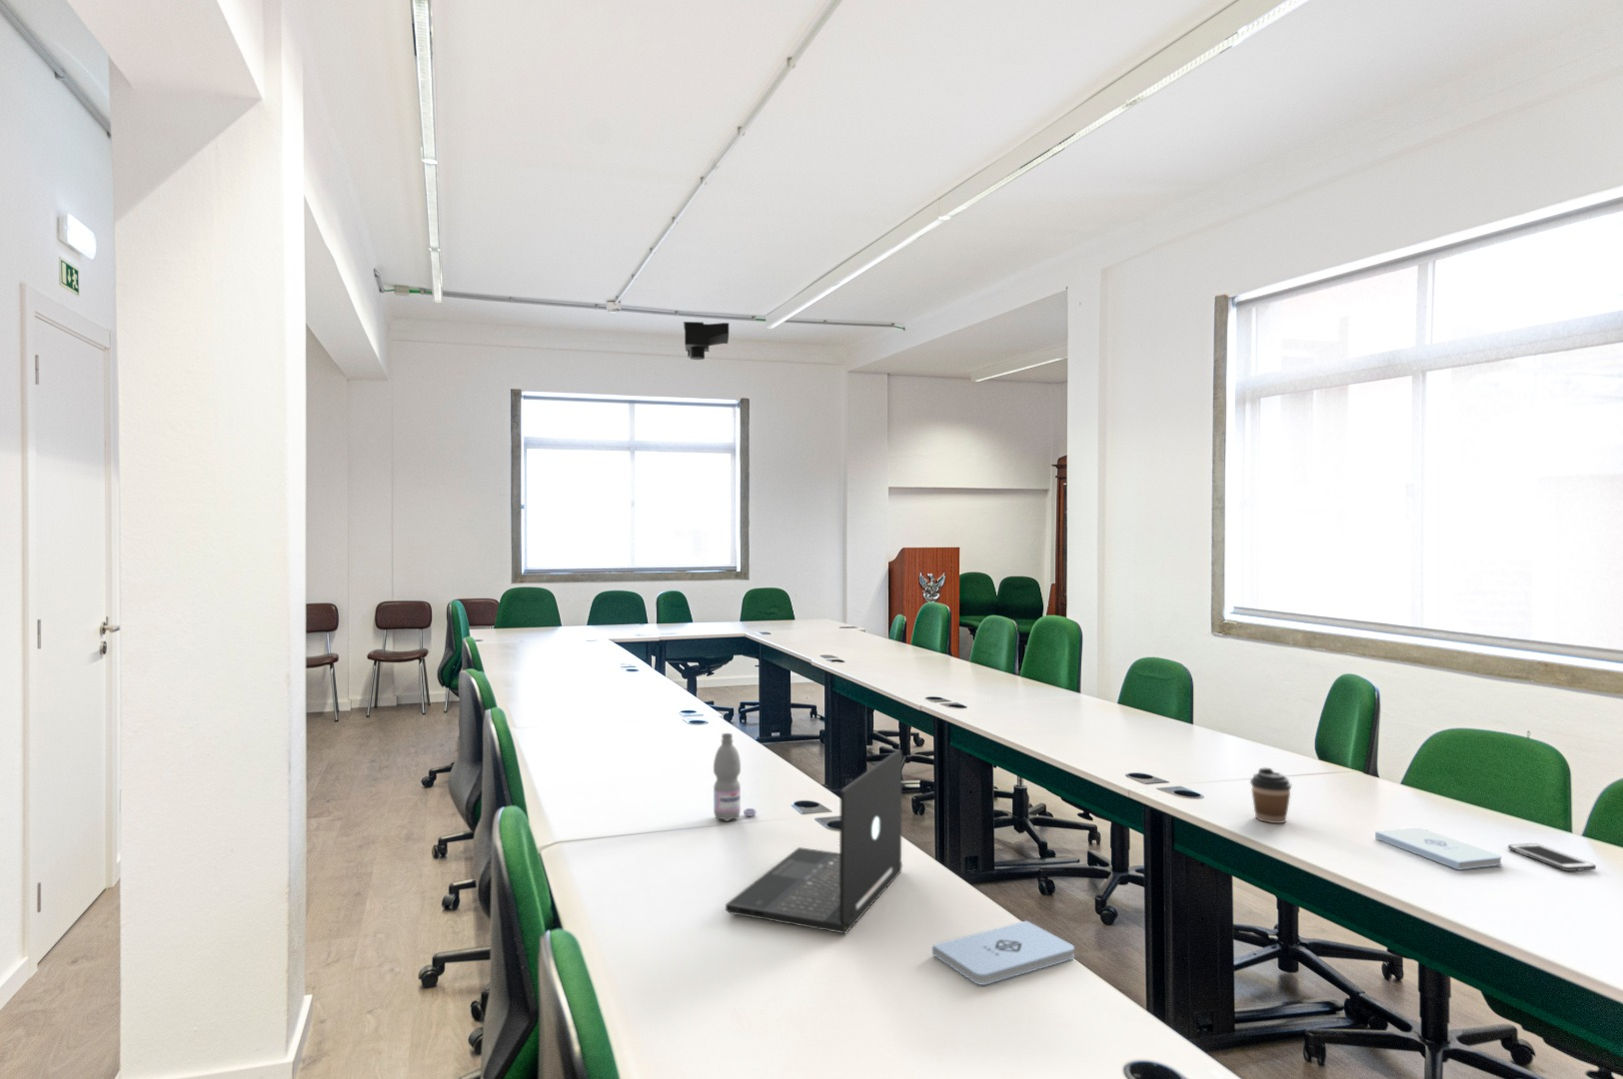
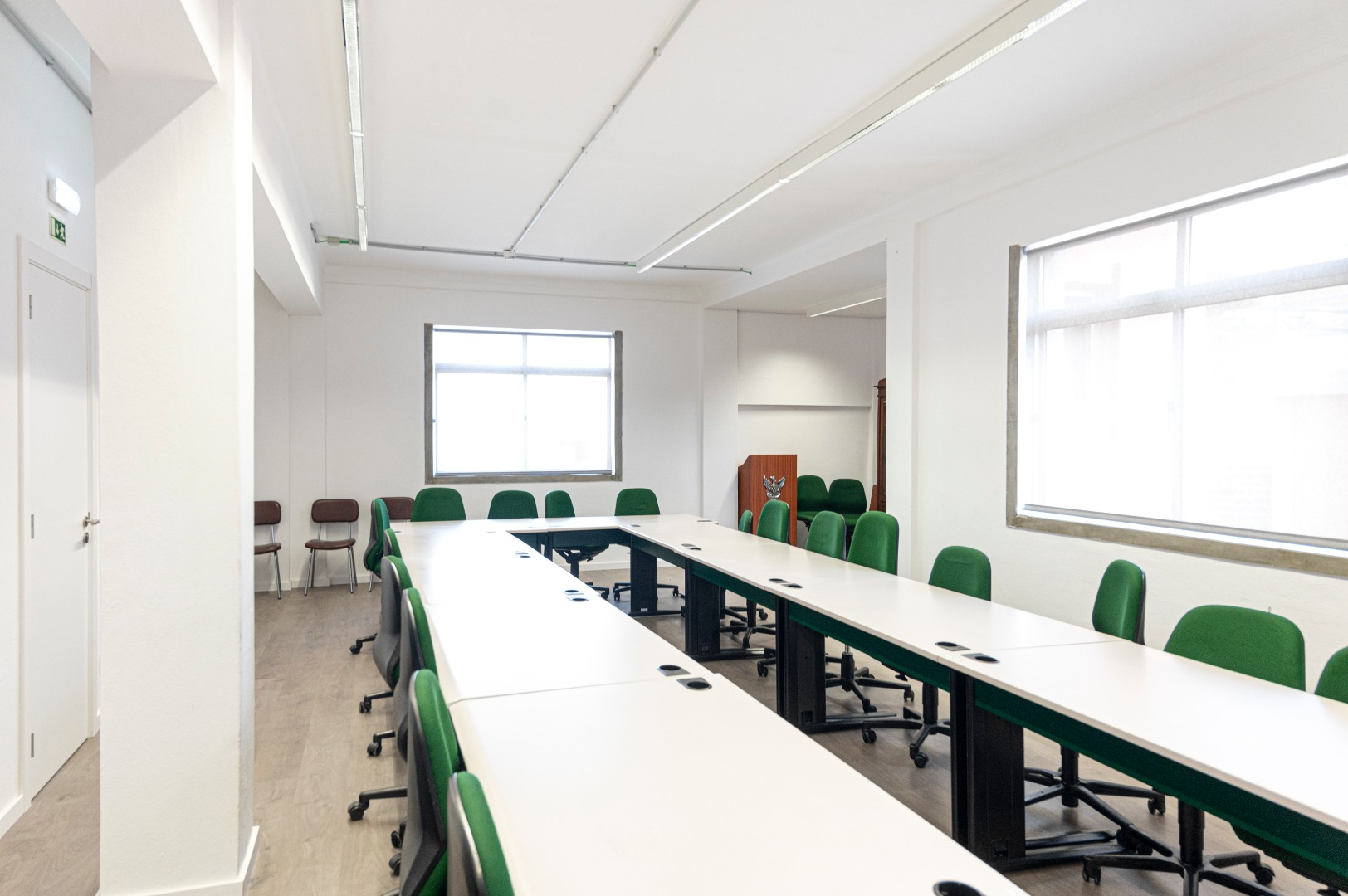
- coffee cup (1270, 795)
- water bottle (734, 776)
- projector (706, 342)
- laptop (839, 831)
- notepad (1004, 951)
- cell phone (1550, 856)
- notepad (1438, 848)
